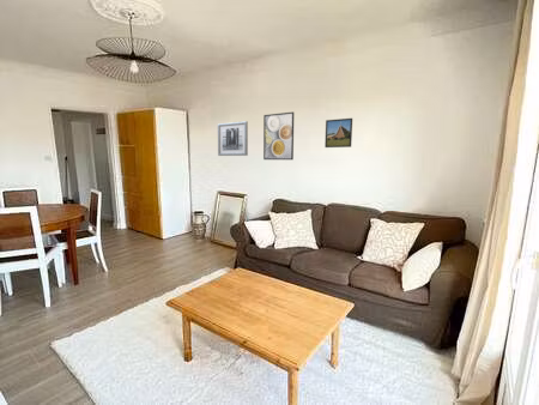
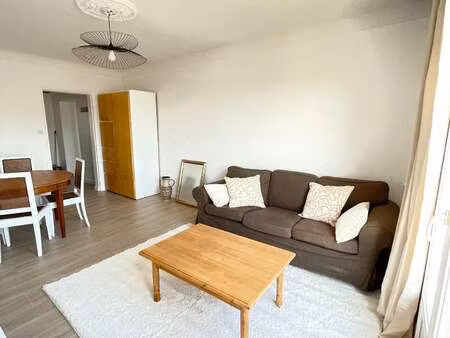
- wall art (231, 139)
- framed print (278, 137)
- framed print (338, 133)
